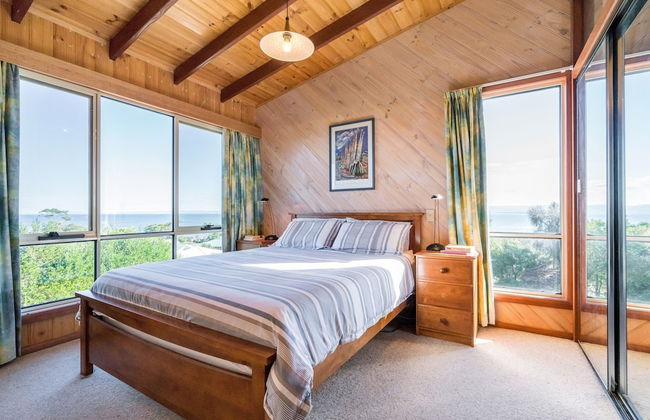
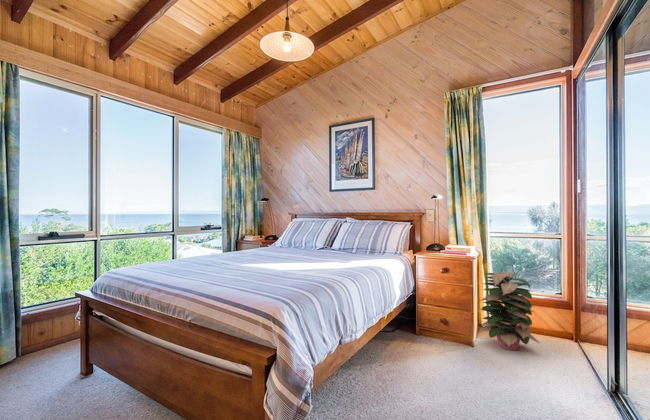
+ decorative plant (507, 309)
